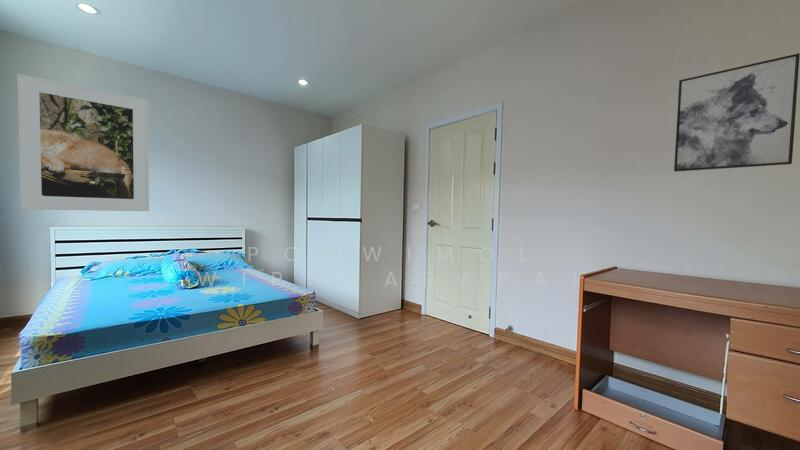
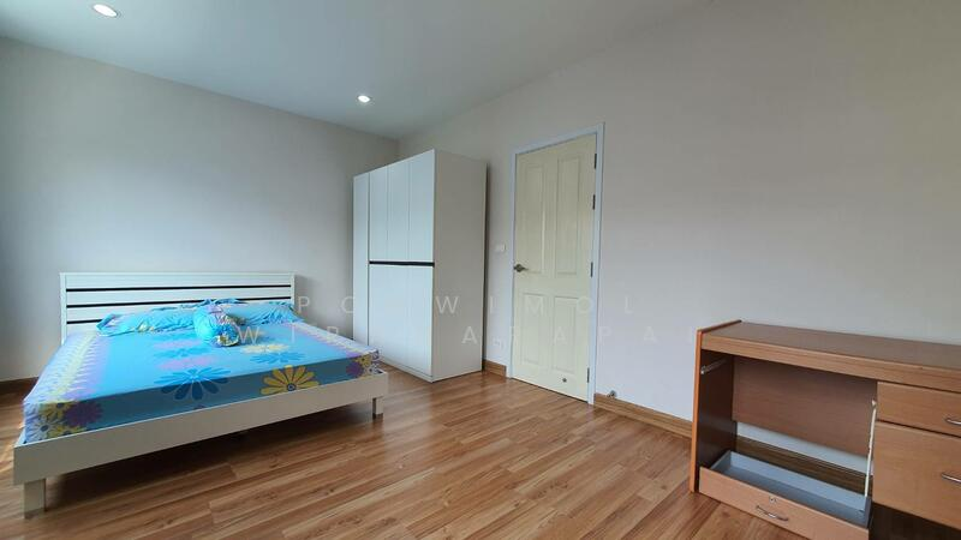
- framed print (90, 149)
- wall art (730, 118)
